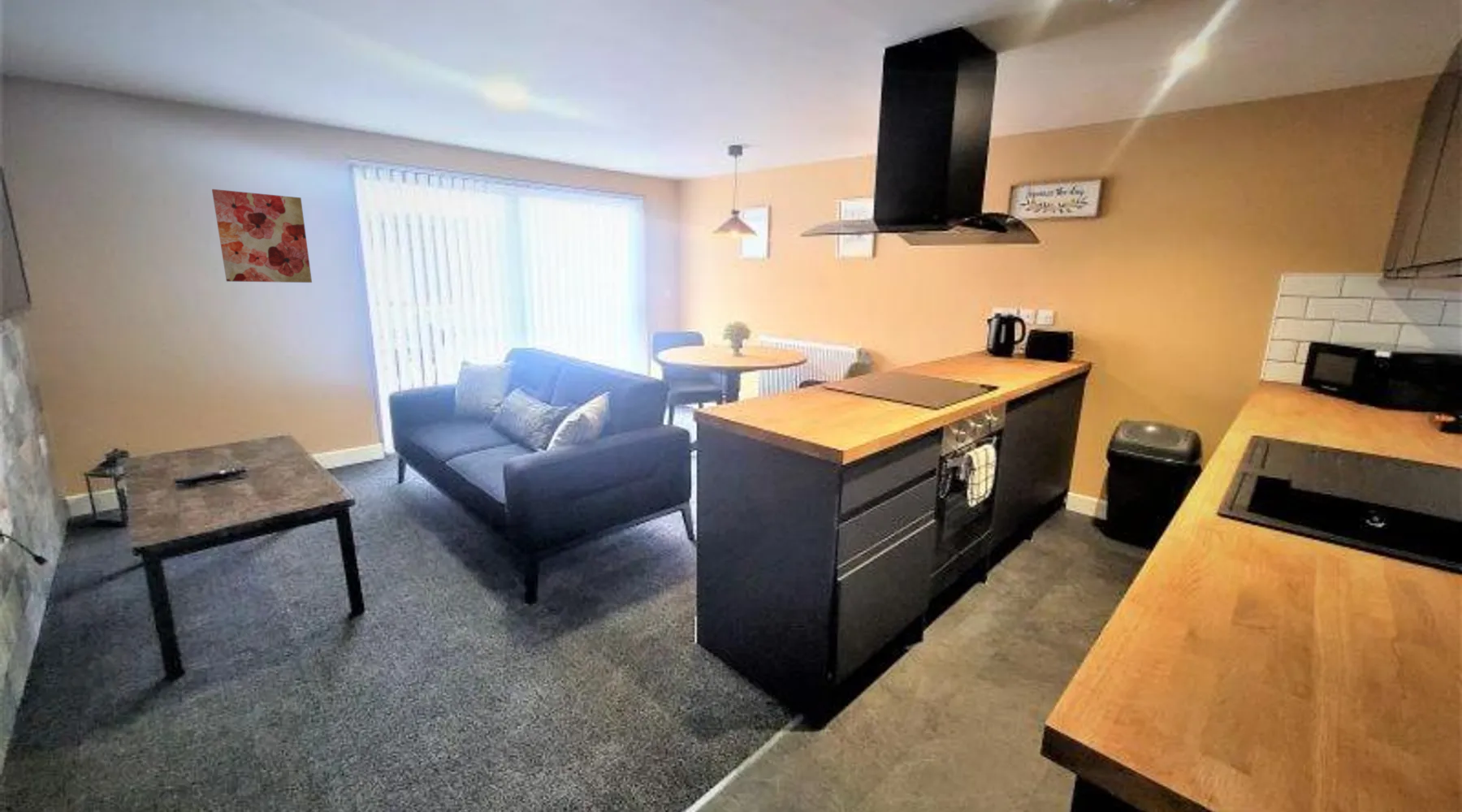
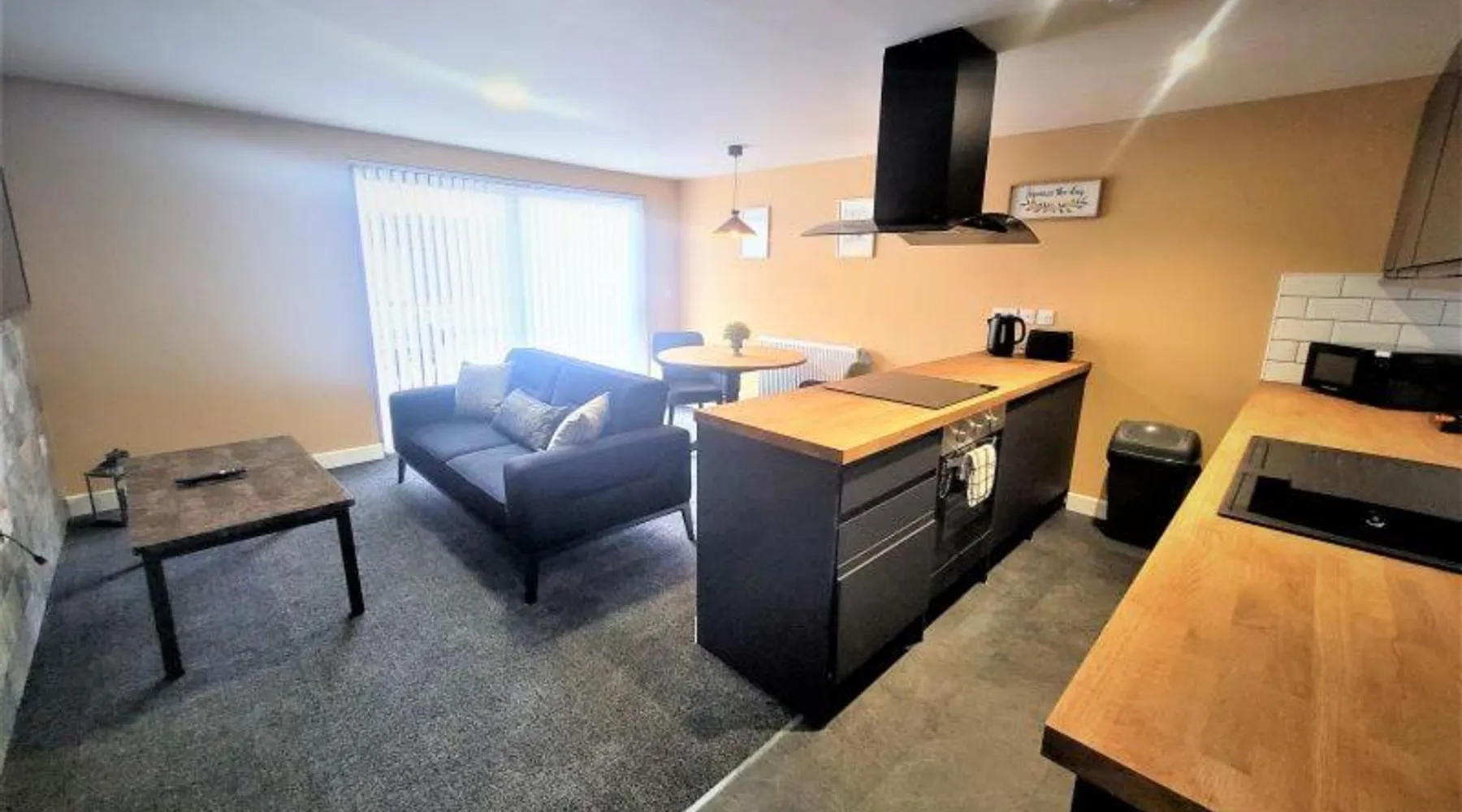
- wall art (264, 238)
